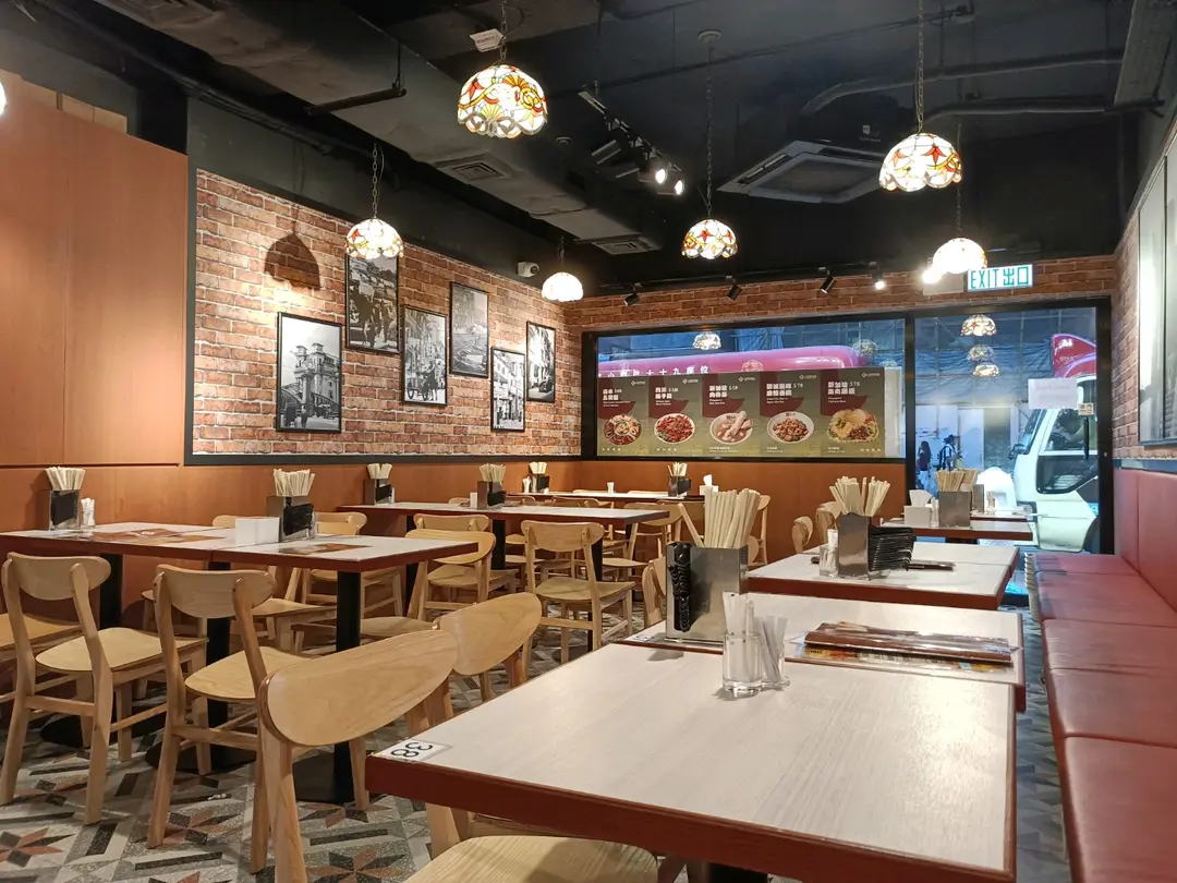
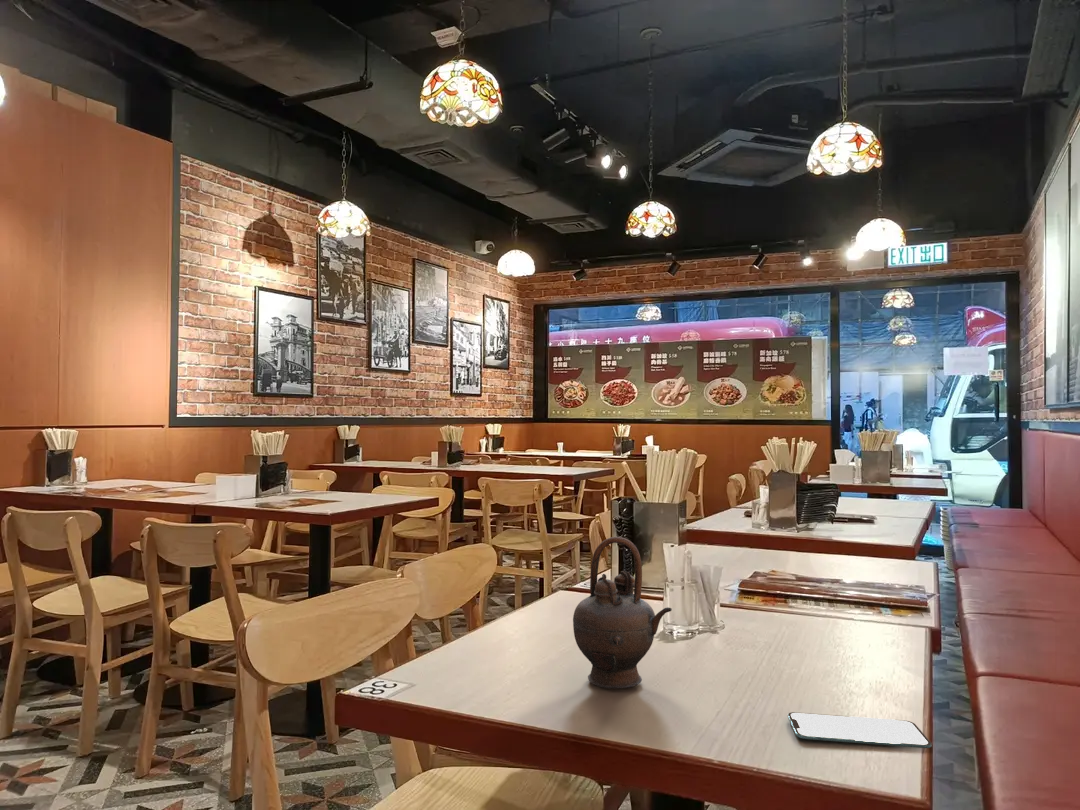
+ smartphone (856, 729)
+ teapot (622, 610)
